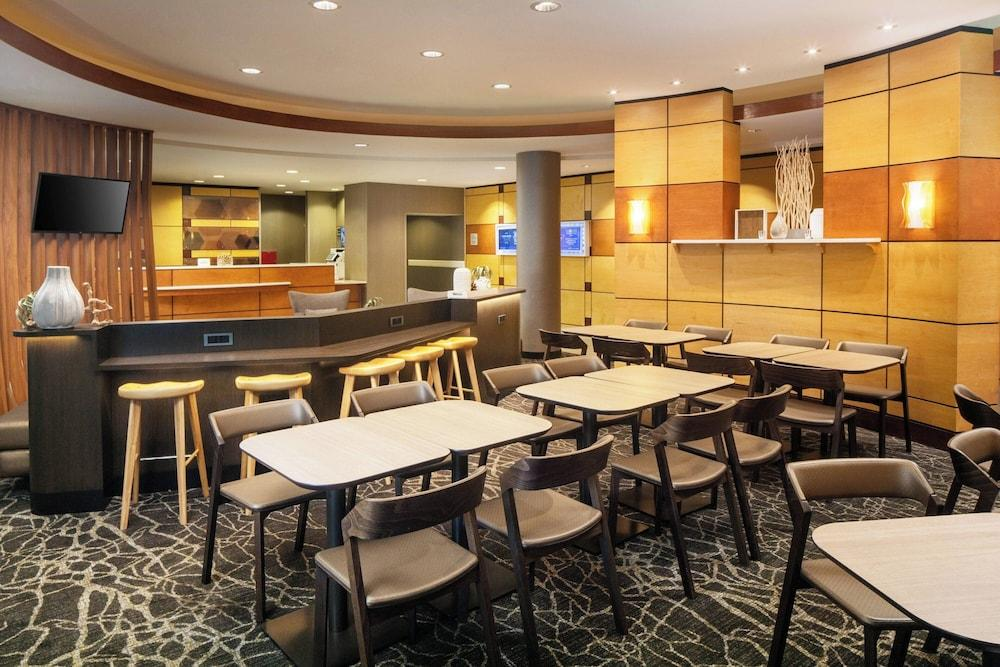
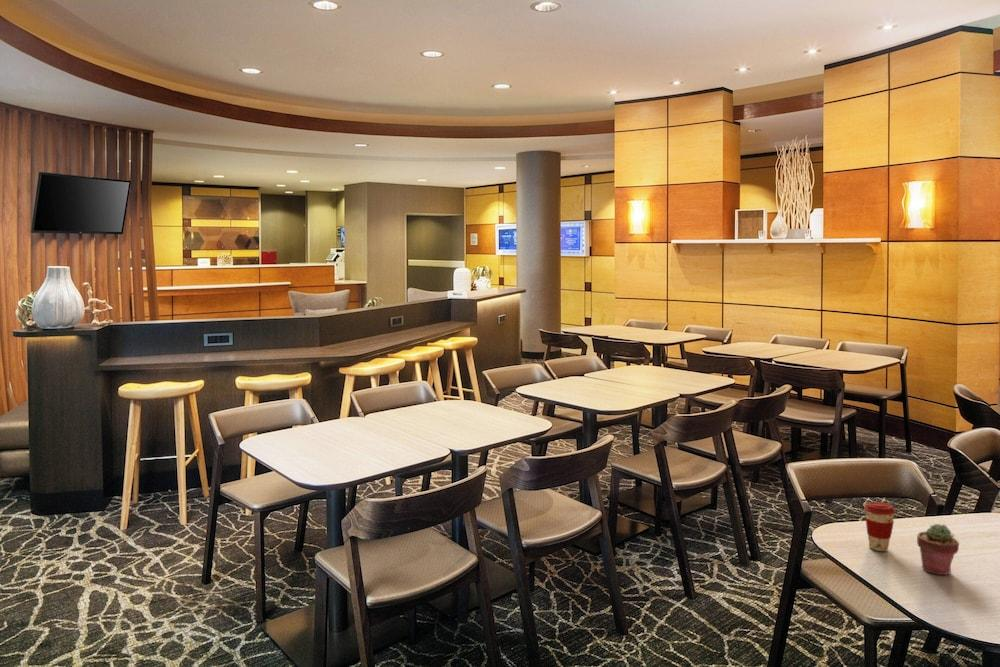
+ potted succulent (937, 547)
+ coffee cup (879, 526)
